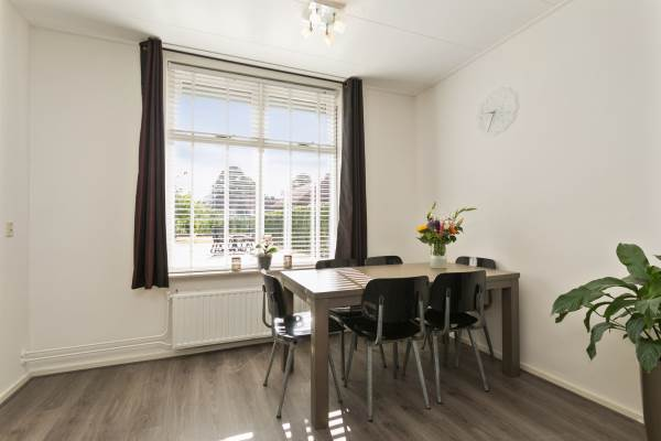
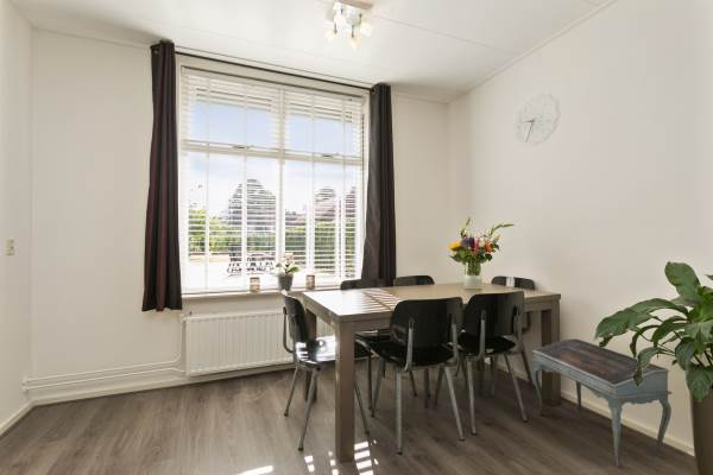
+ writing desk (593, 393)
